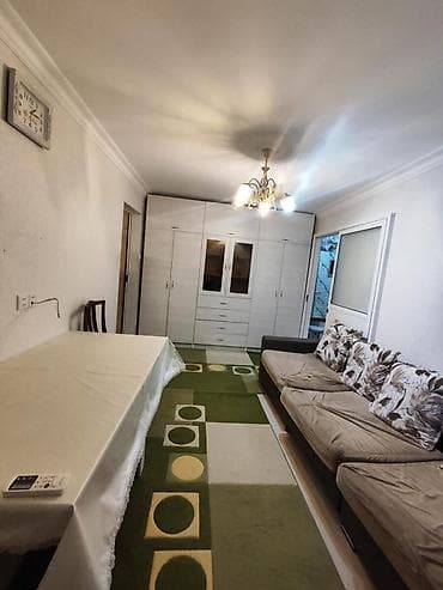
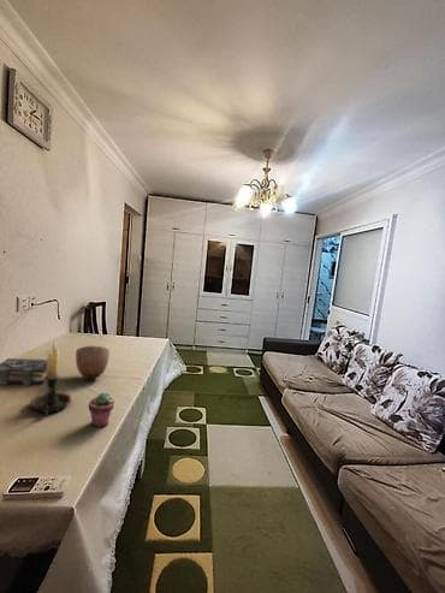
+ decorative bowl (93, 360)
+ book (24, 369)
+ candle holder (51, 374)
+ potted succulent (101, 408)
